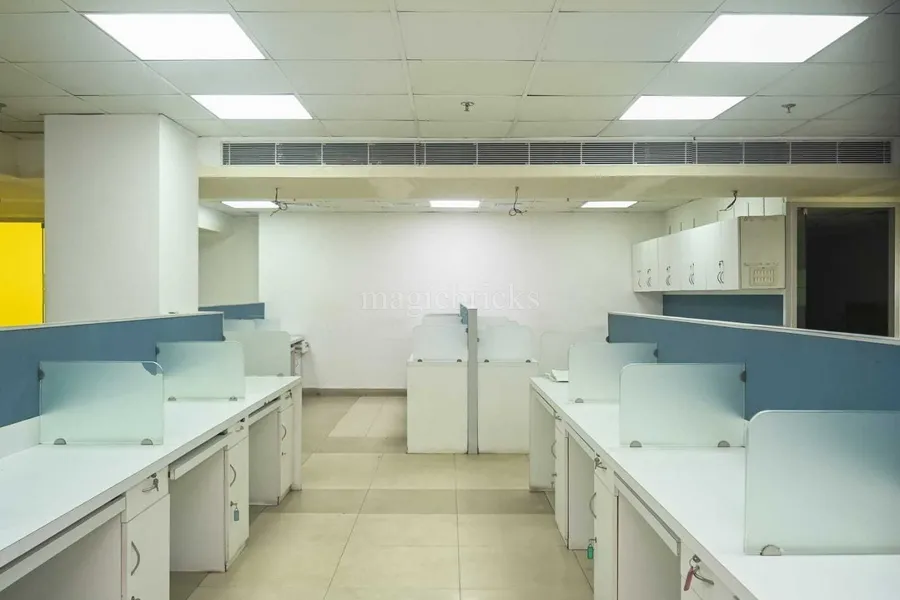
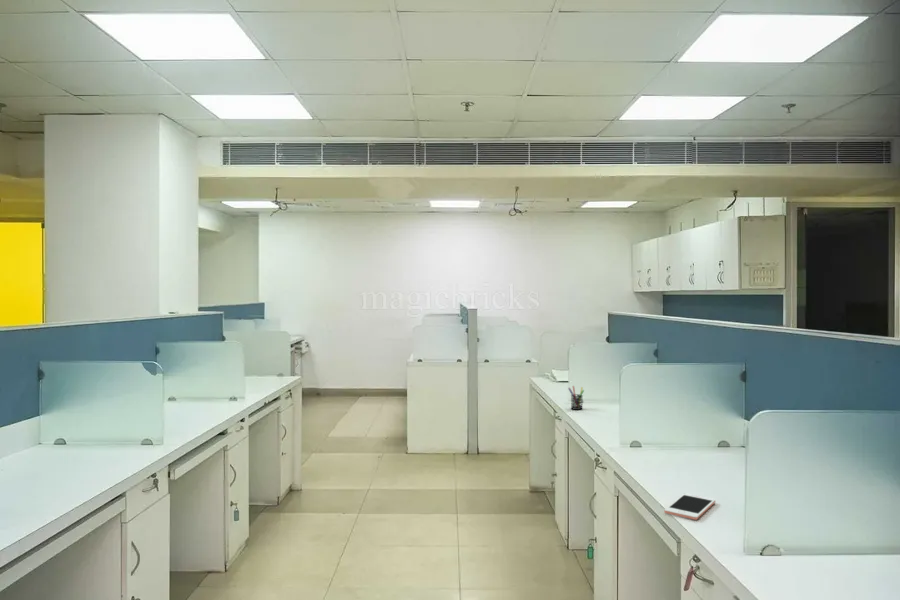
+ cell phone (690, 505)
+ pen holder (577, 397)
